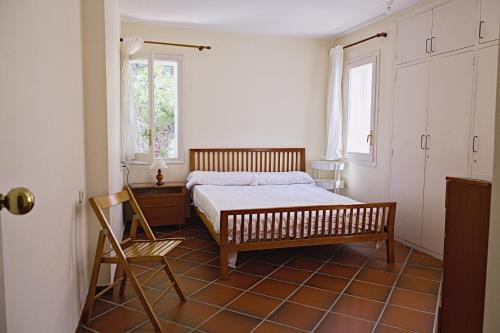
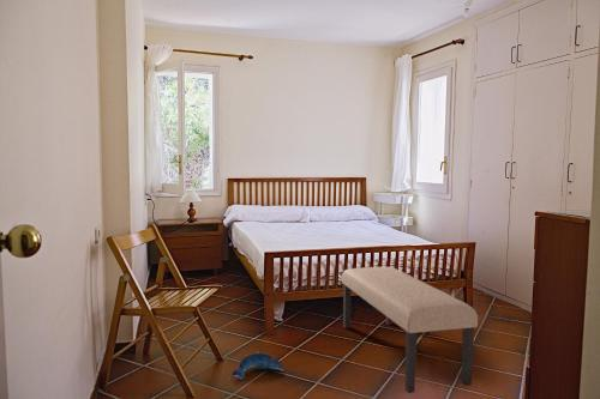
+ bench (398, 316)
+ plush toy (257, 363)
